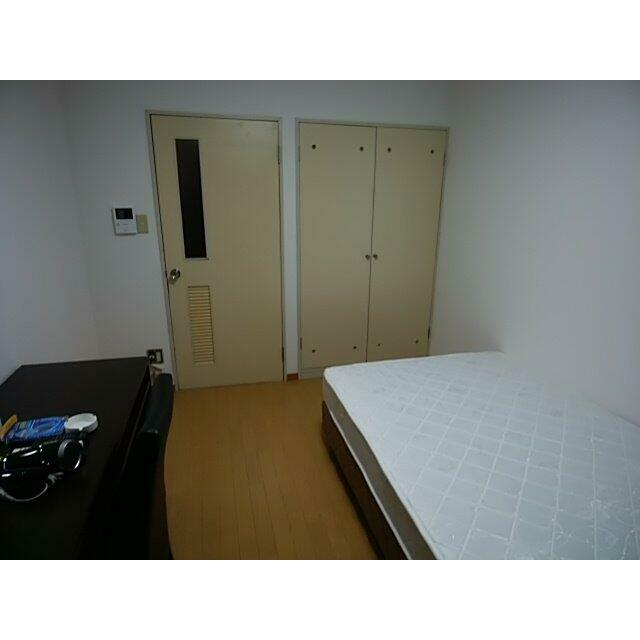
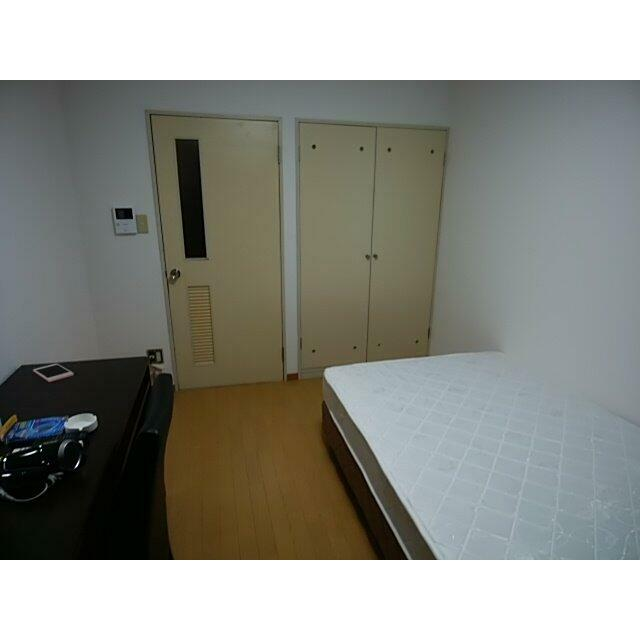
+ cell phone (53, 372)
